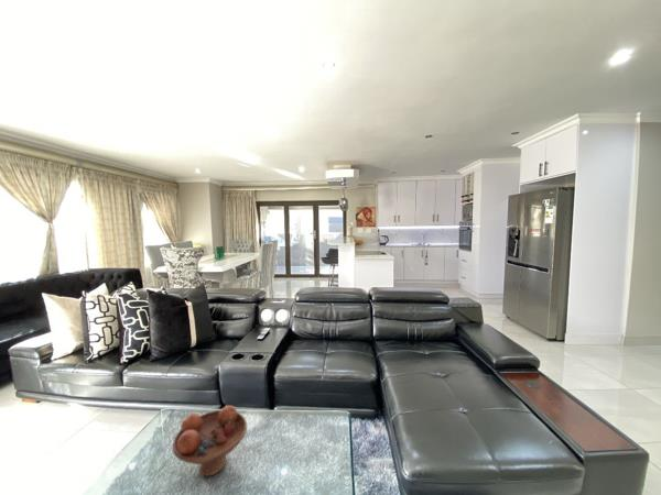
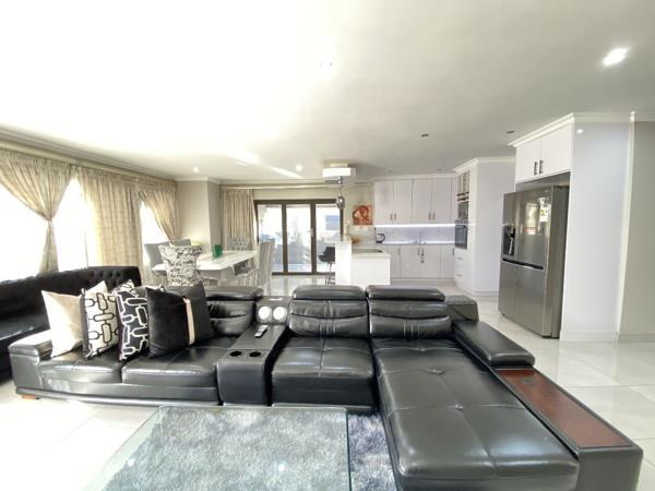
- fruit bowl (212, 442)
